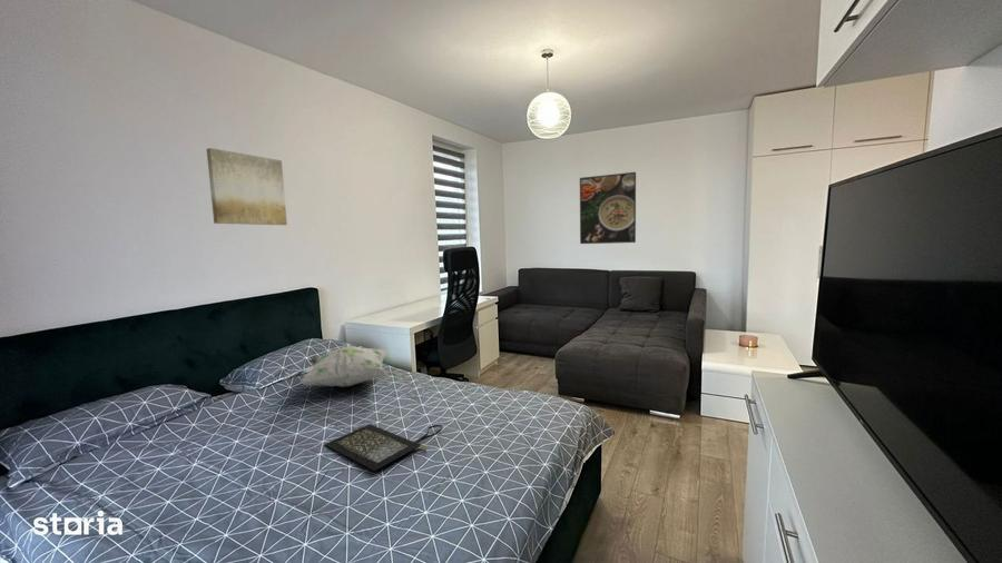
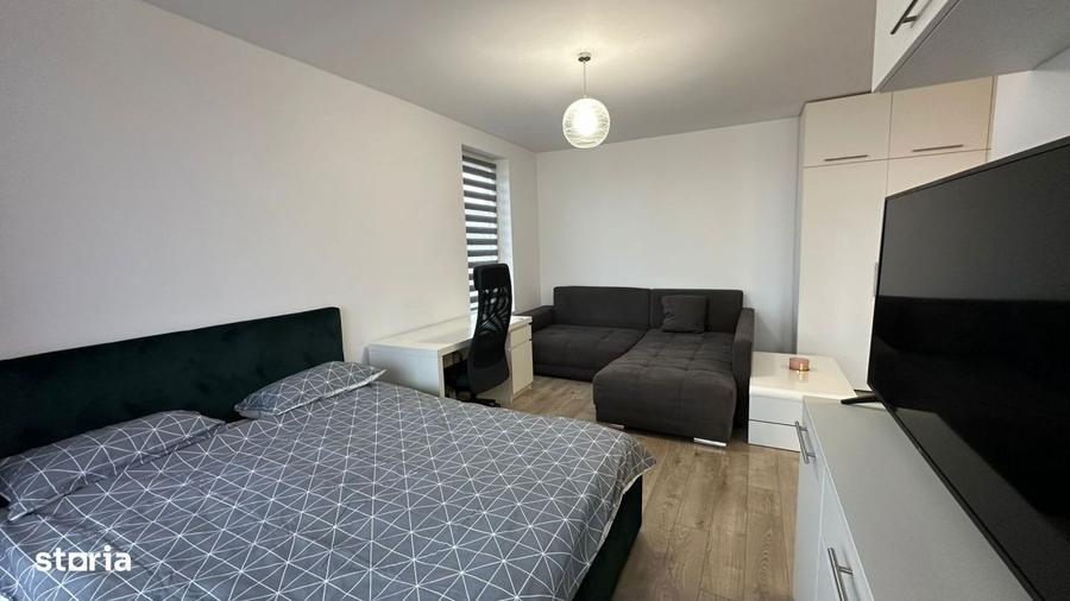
- clutch bag (376, 444)
- decorative pillow (346, 365)
- wall art (249, 189)
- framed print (607, 209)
